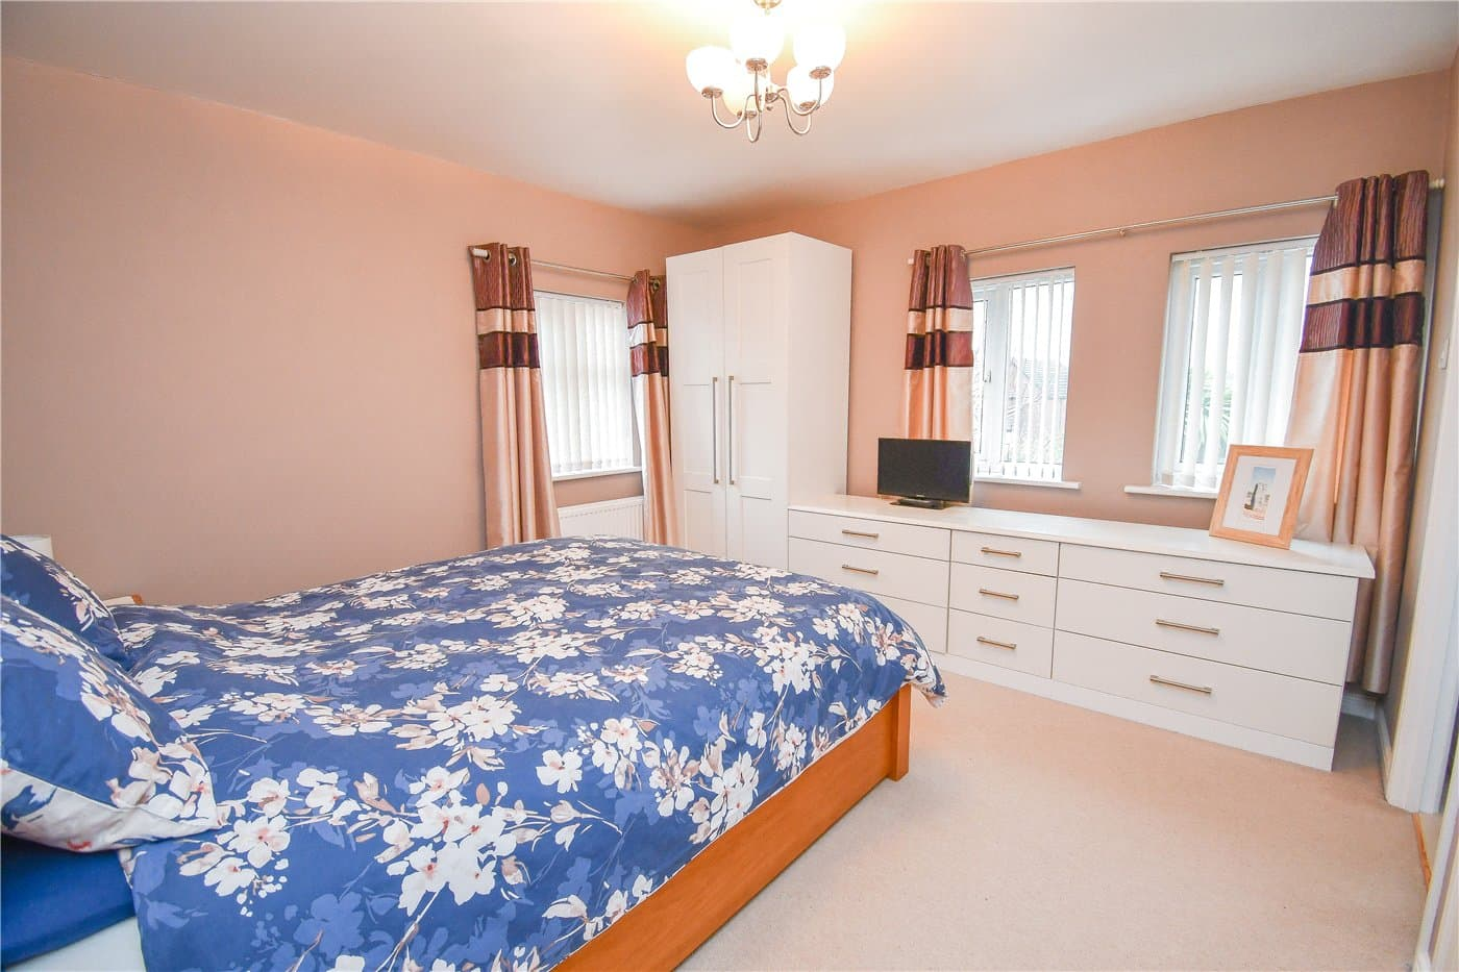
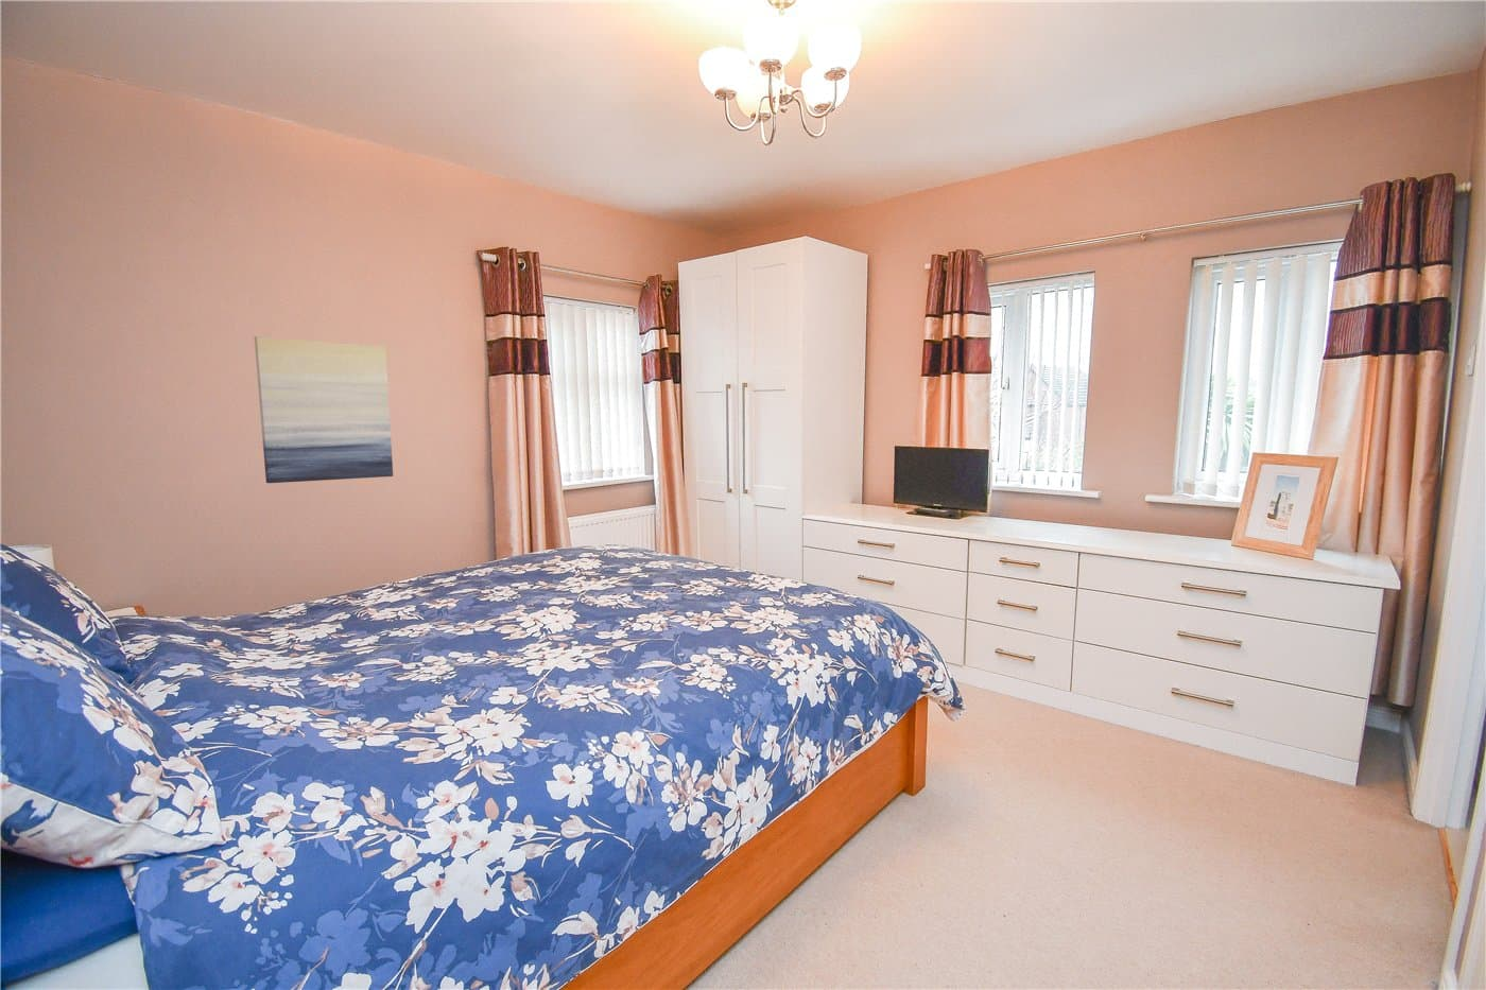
+ wall art (328, 411)
